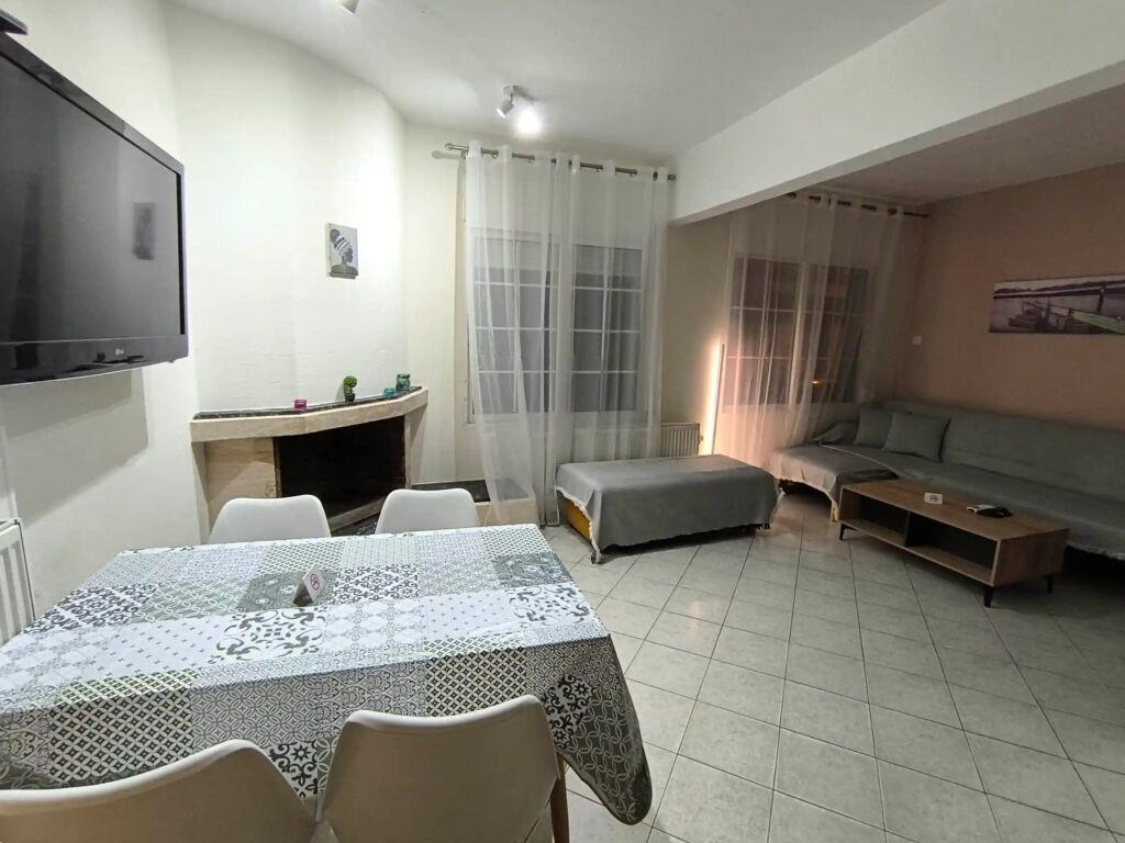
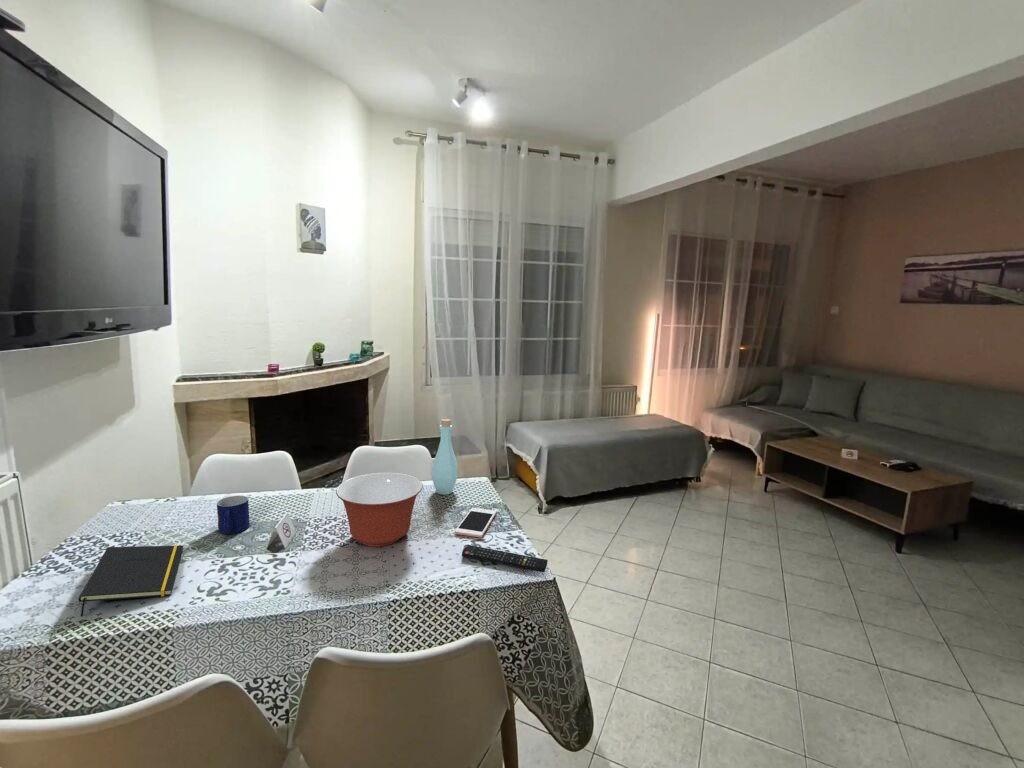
+ bottle (445, 456)
+ cell phone (476, 521)
+ remote control (503, 558)
+ notepad (137, 570)
+ mixing bowl (380, 511)
+ mug (231, 517)
